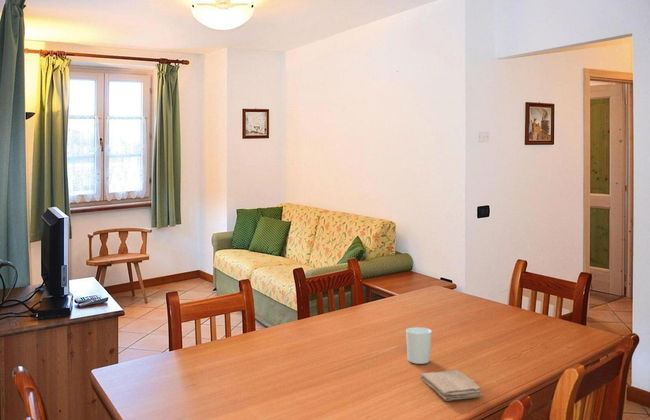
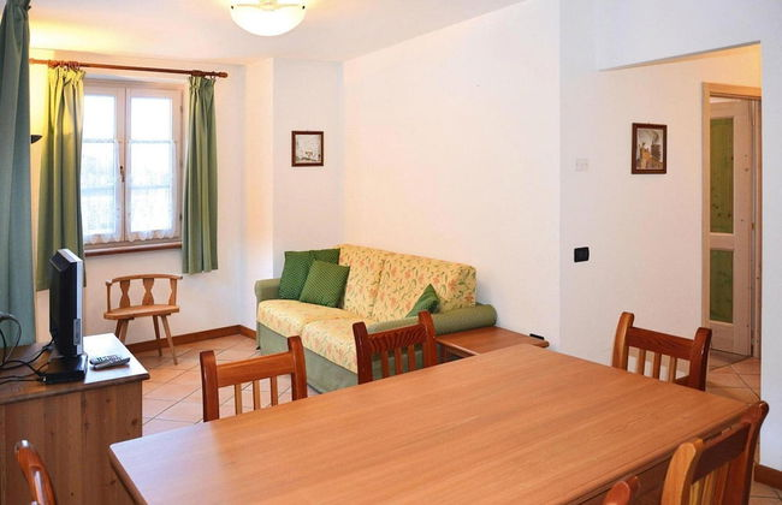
- cup (418, 345)
- washcloth (450, 383)
